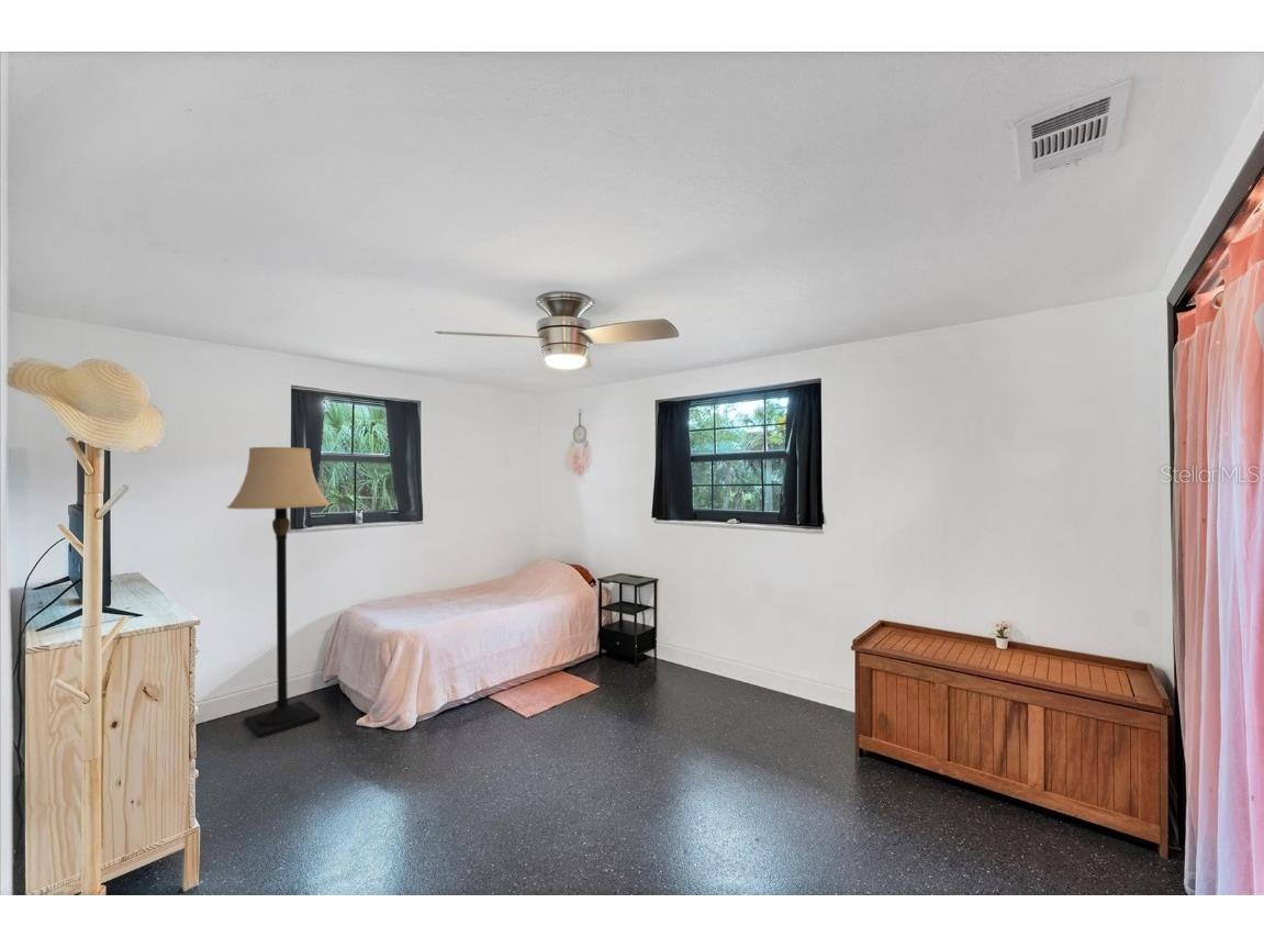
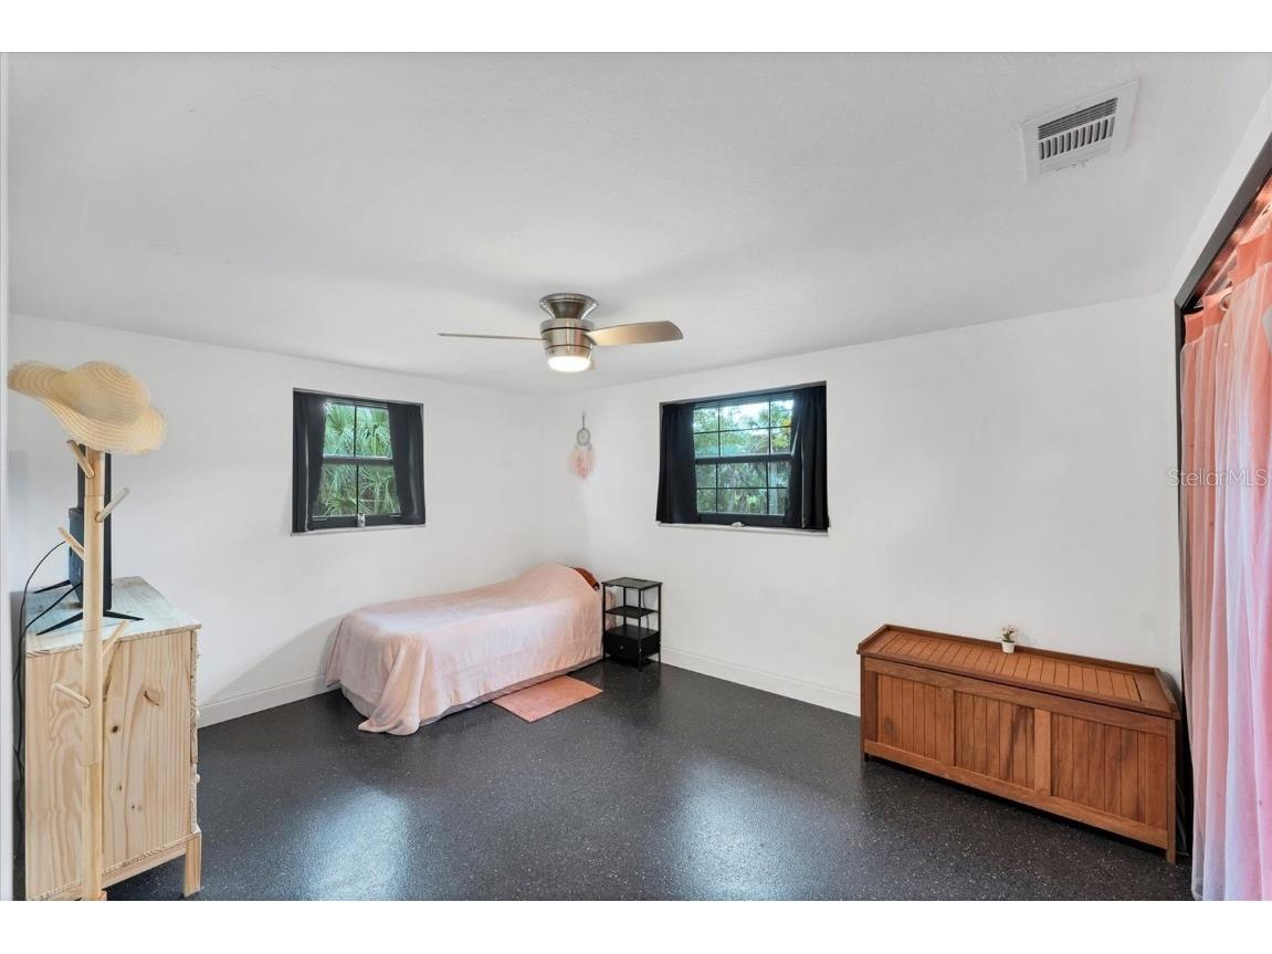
- lamp (281, 583)
